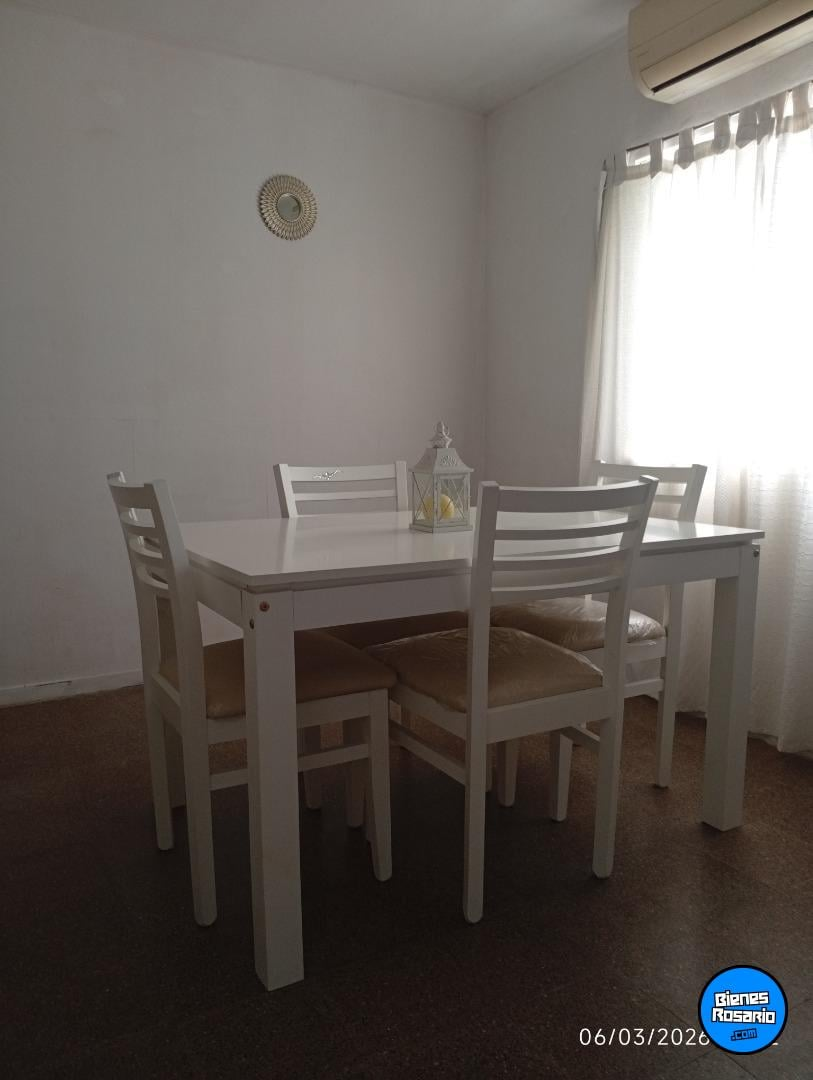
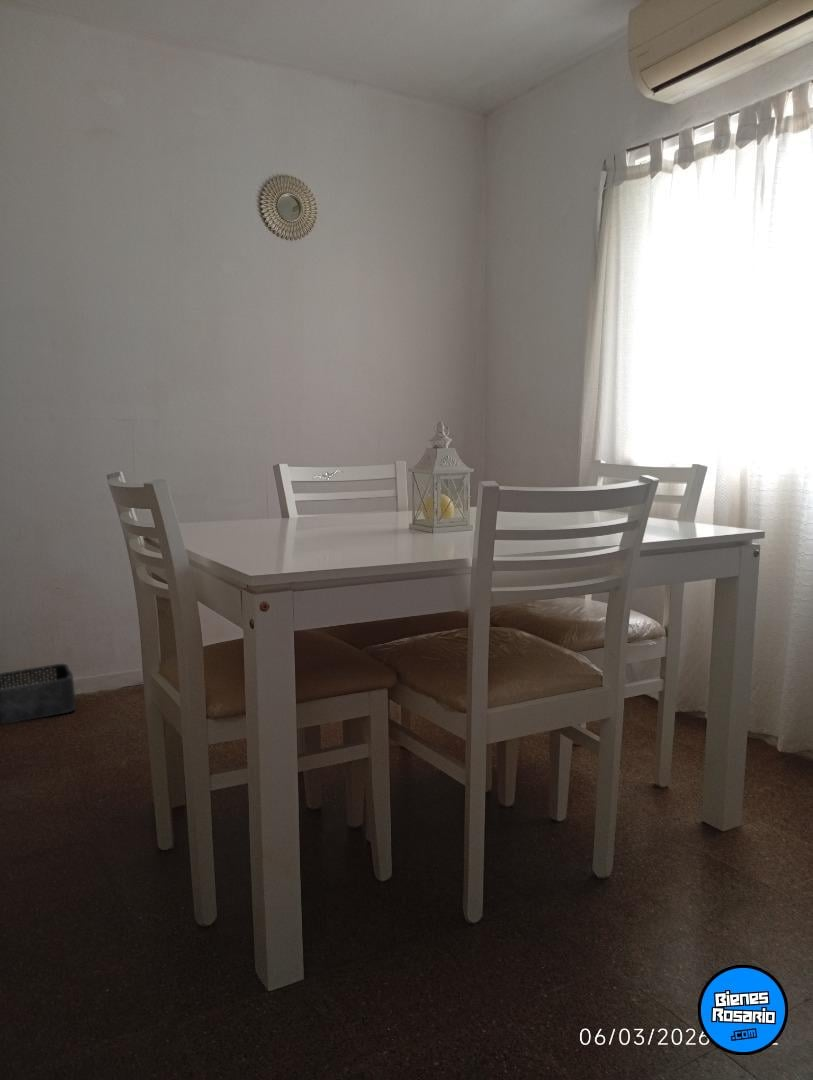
+ storage bin (30, 693)
